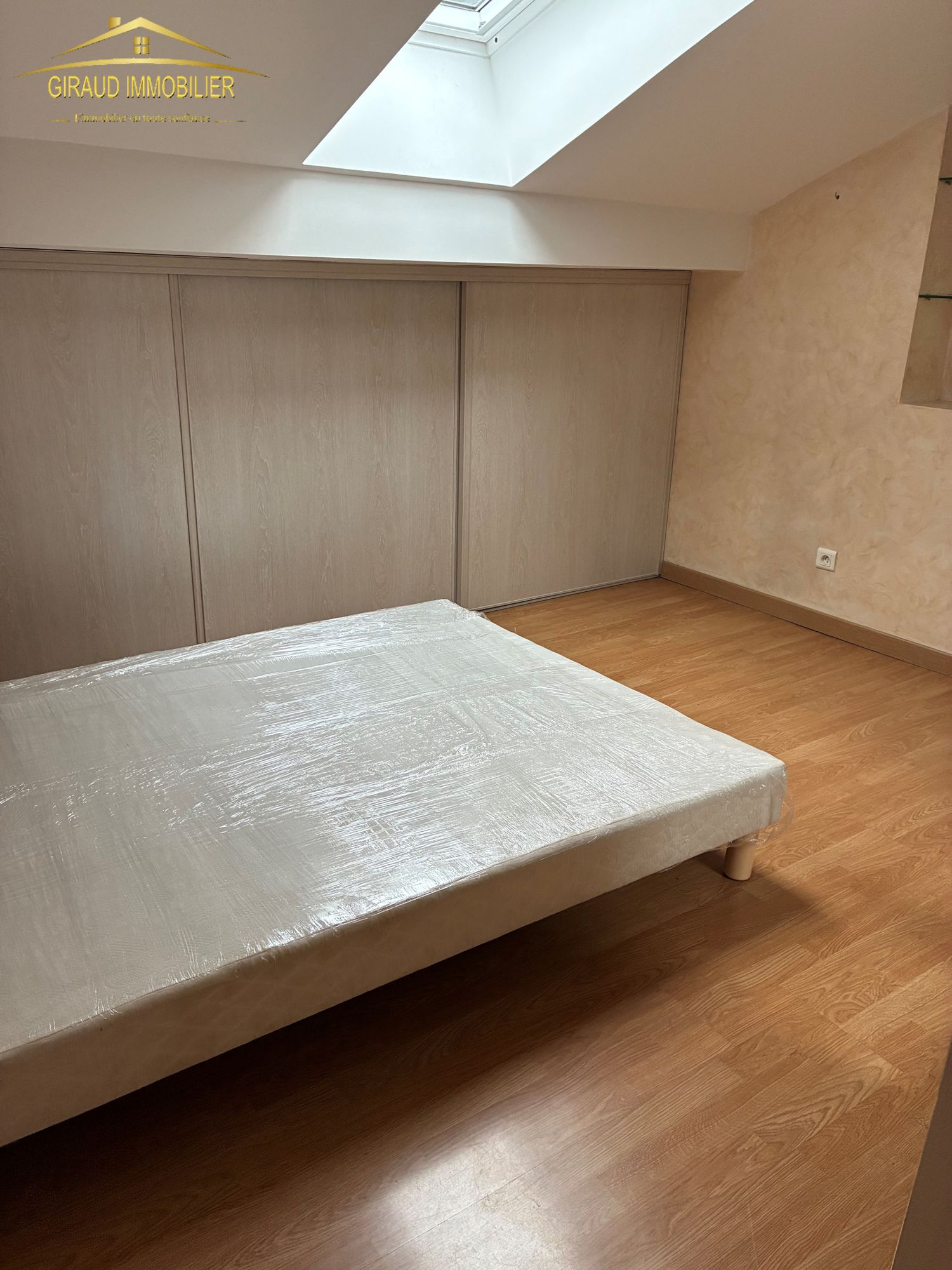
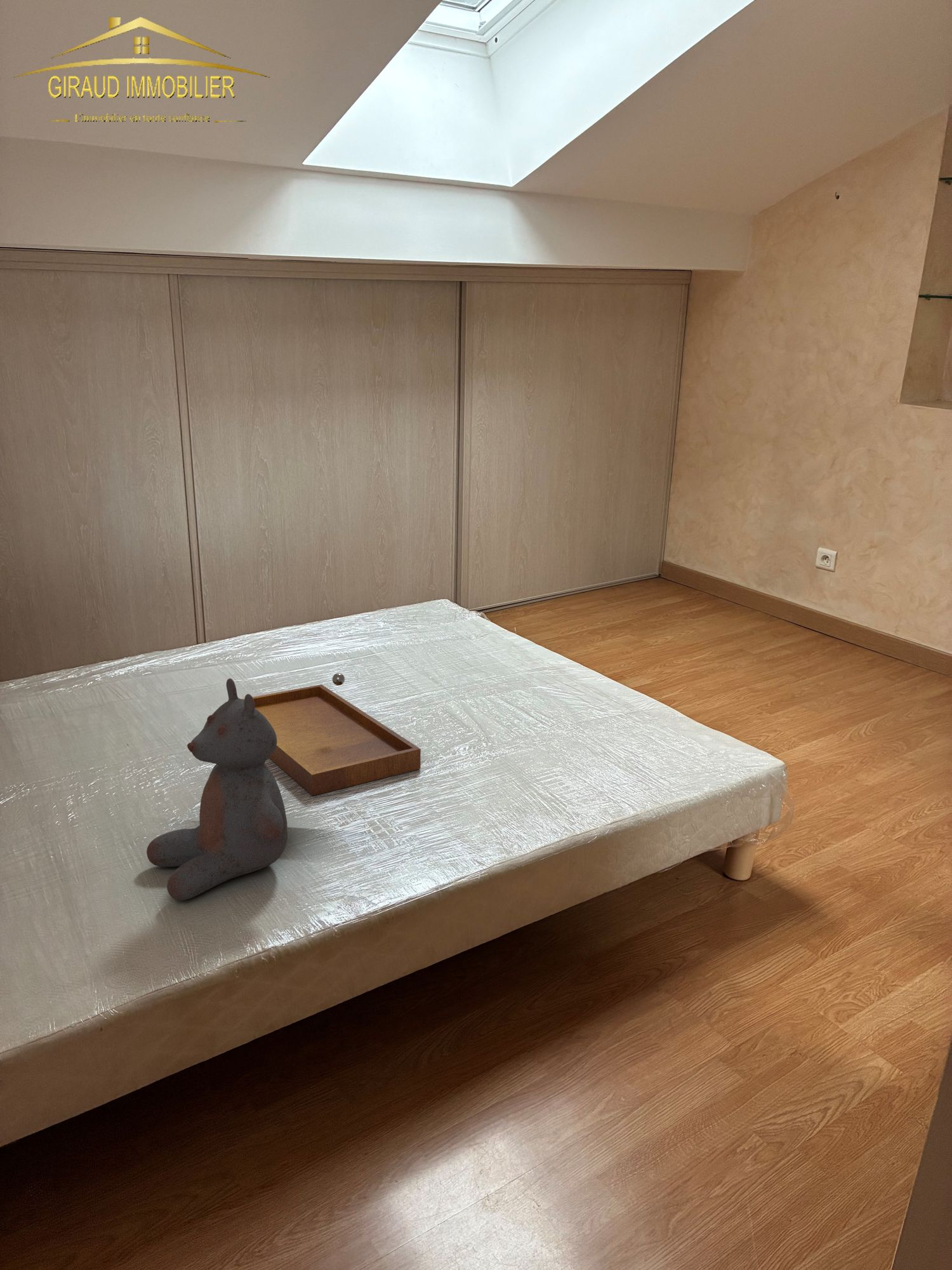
+ teddy bear (215, 783)
+ tray (317, 708)
